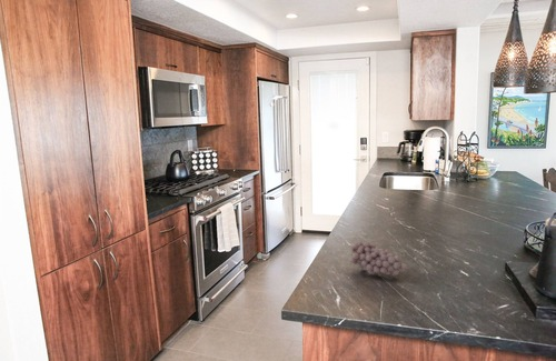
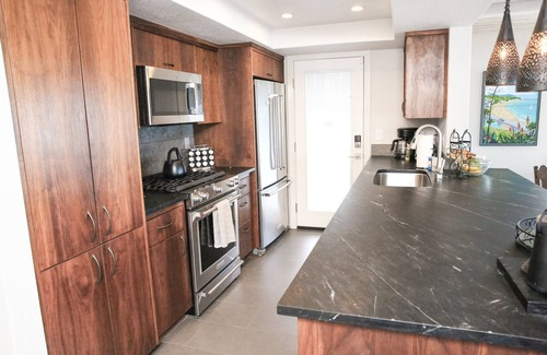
- fruit (376, 259)
